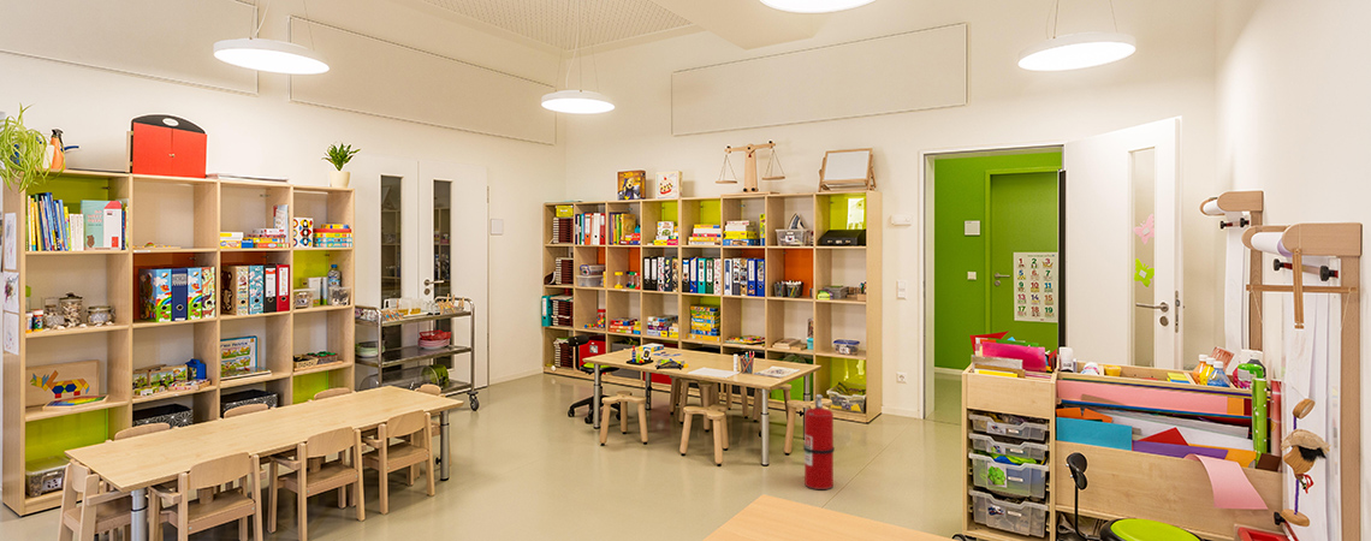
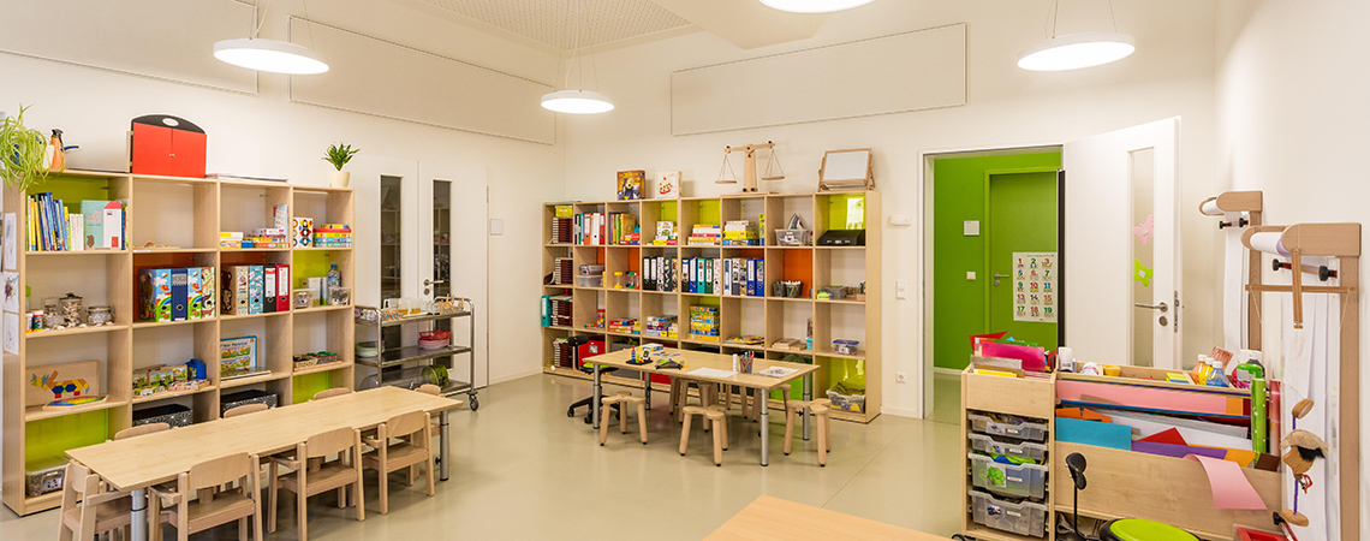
- fire extinguisher (818, 438)
